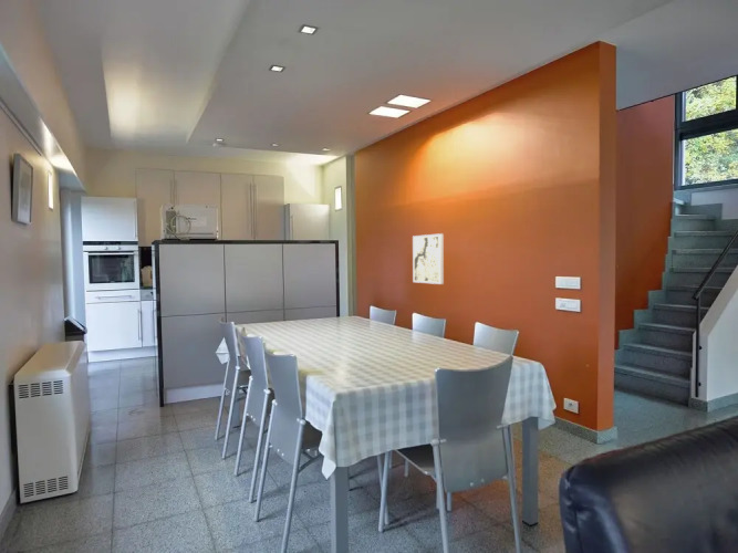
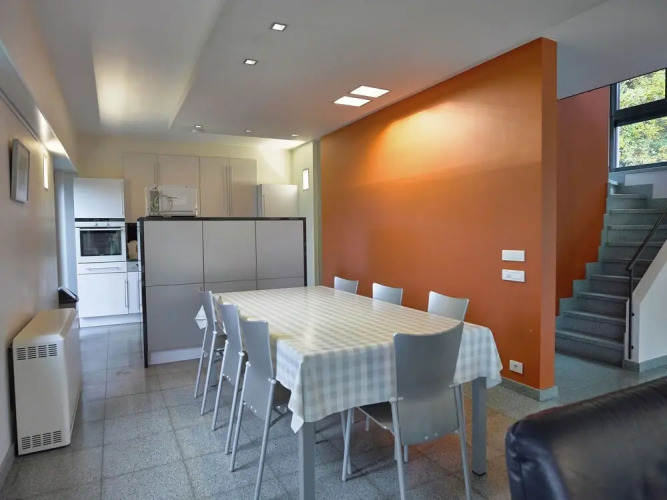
- wall art (427, 259)
